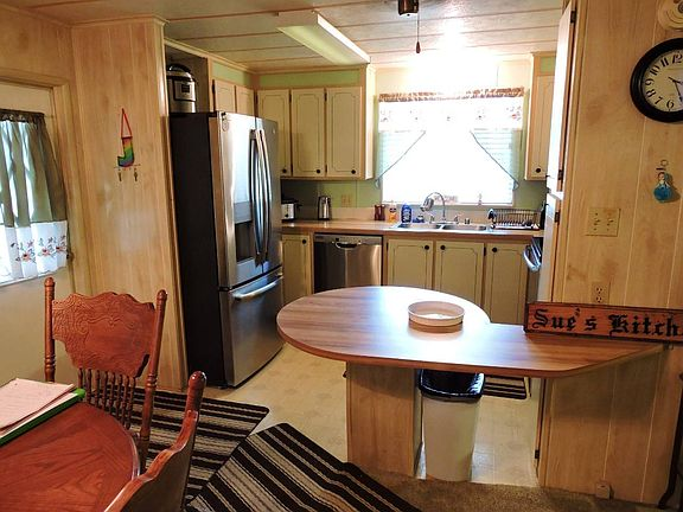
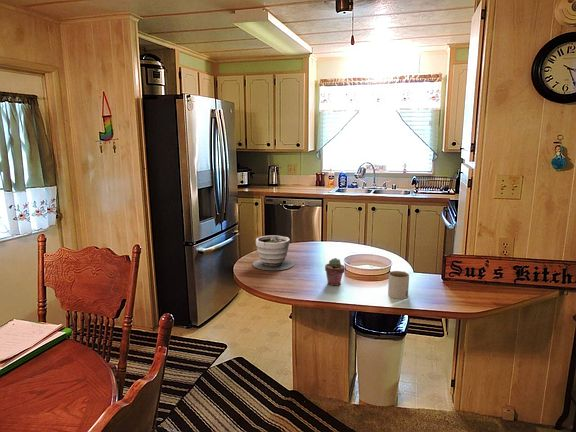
+ planter (273, 251)
+ mug (400, 283)
+ potted succulent (334, 271)
